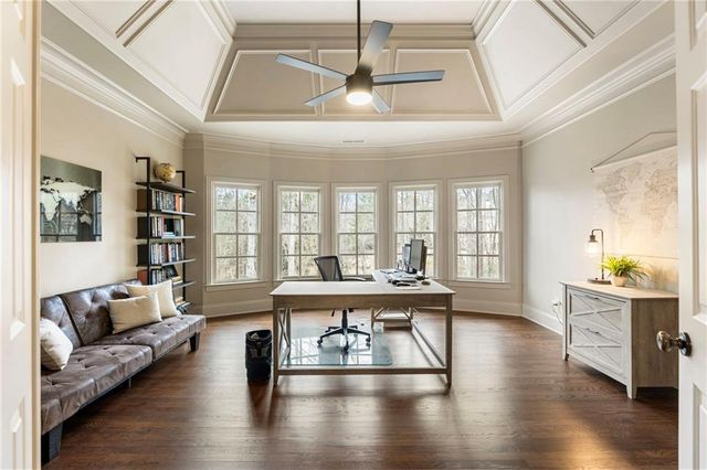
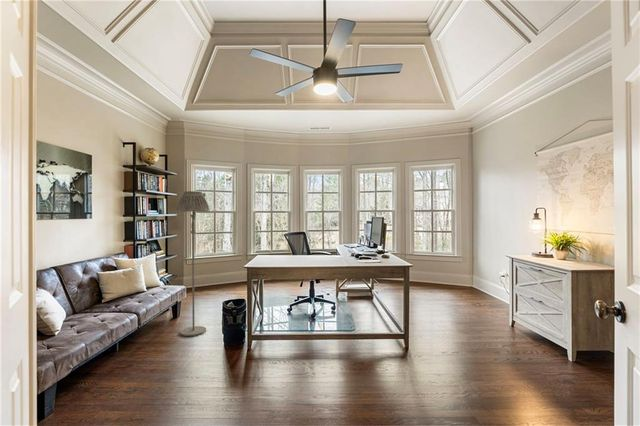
+ floor lamp (193, 261)
